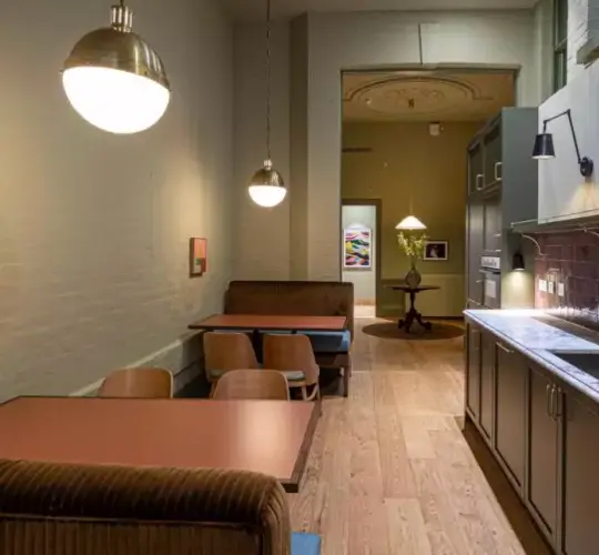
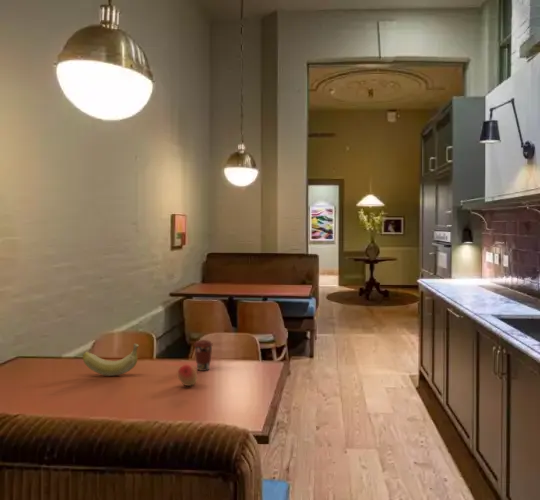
+ coffee cup (203, 355)
+ banana (111, 361)
+ fruit (187, 375)
